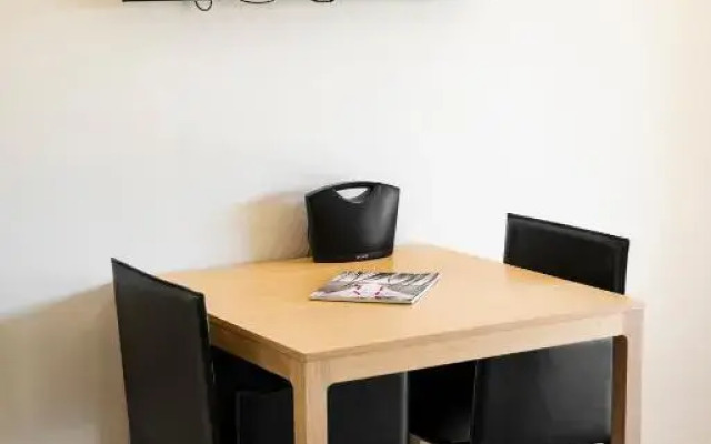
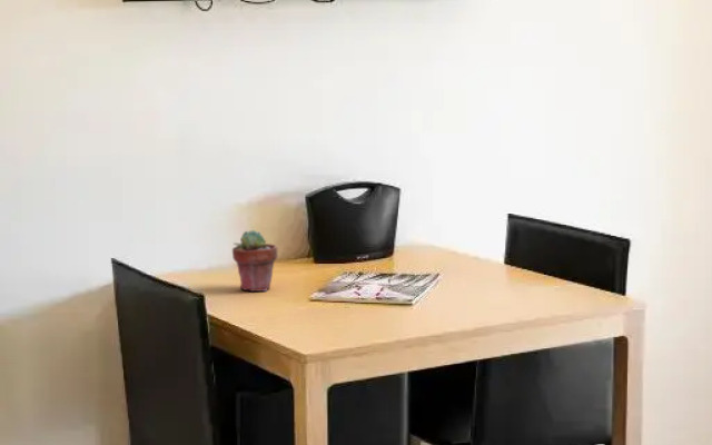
+ potted succulent (255, 258)
